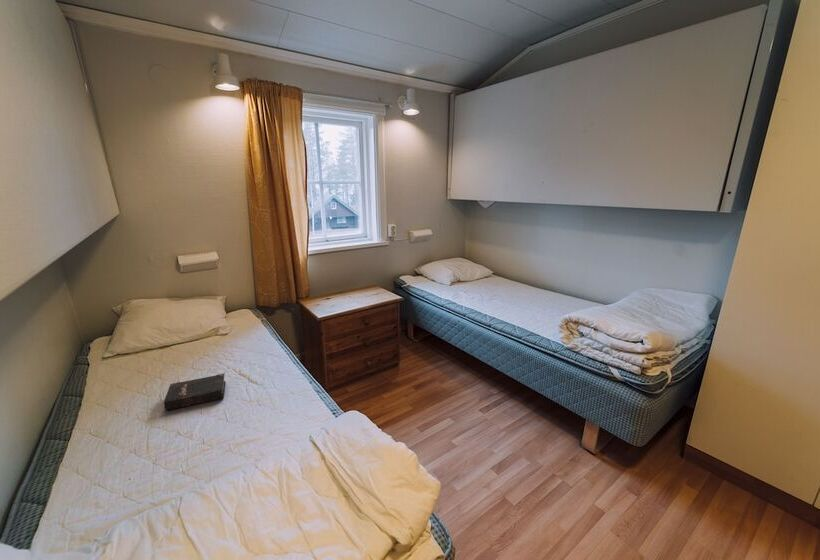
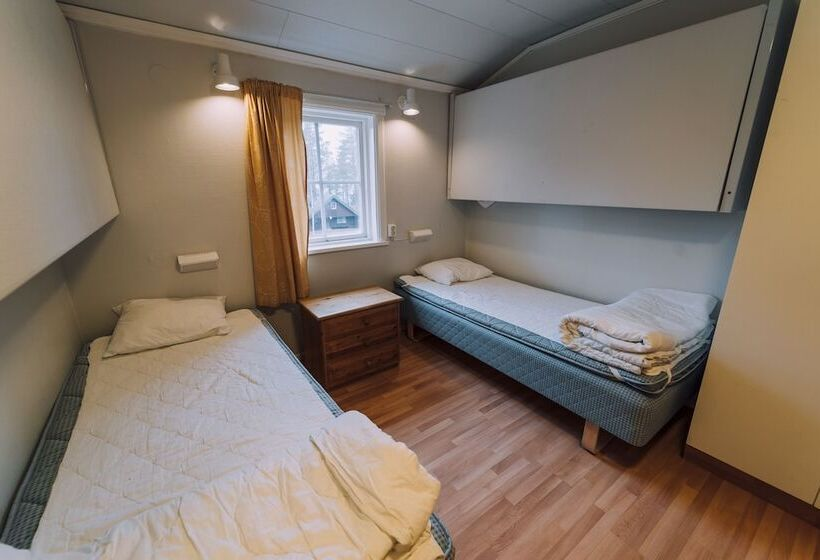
- hardback book (196, 391)
